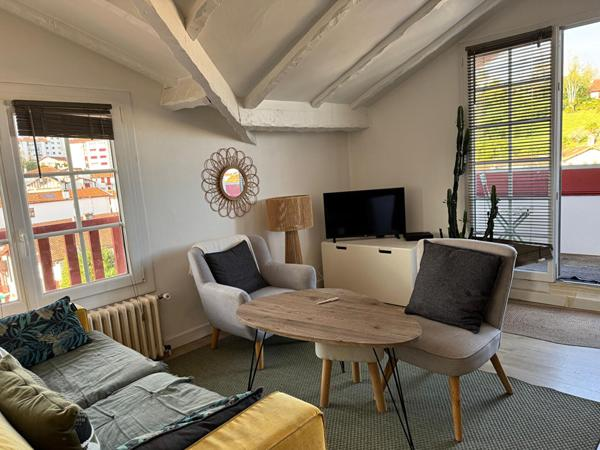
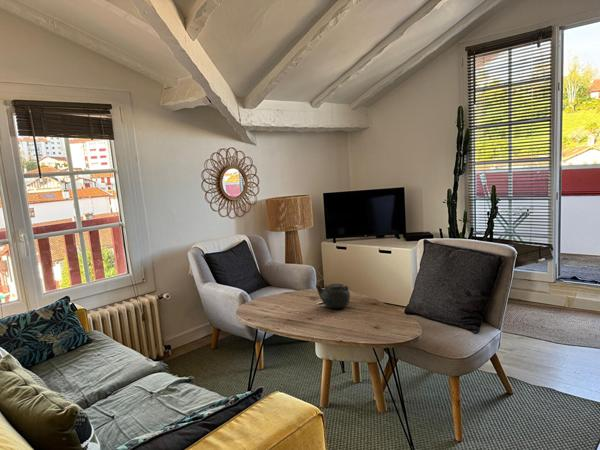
+ teapot (332, 295)
